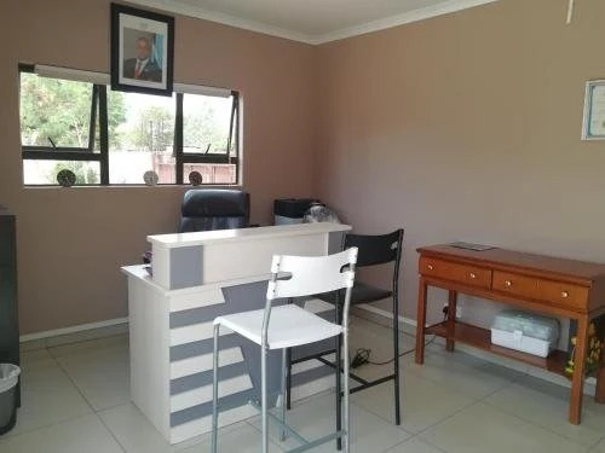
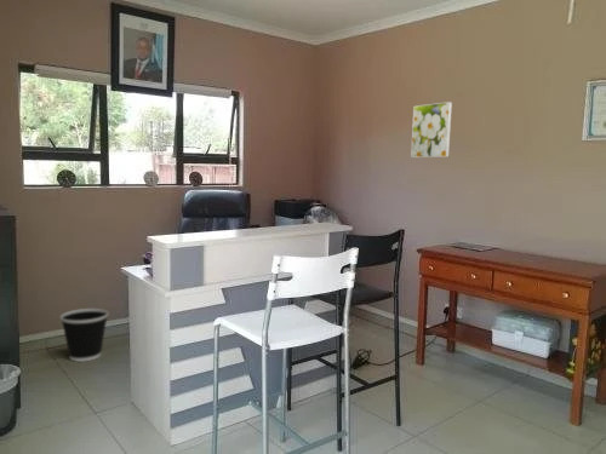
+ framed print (430, 131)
+ wastebasket (85, 335)
